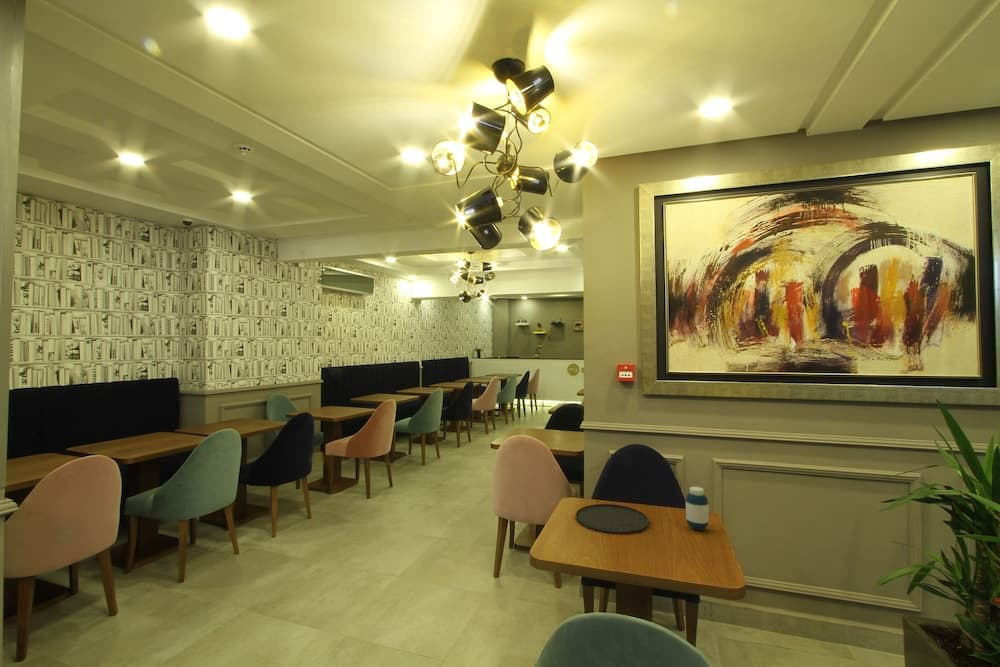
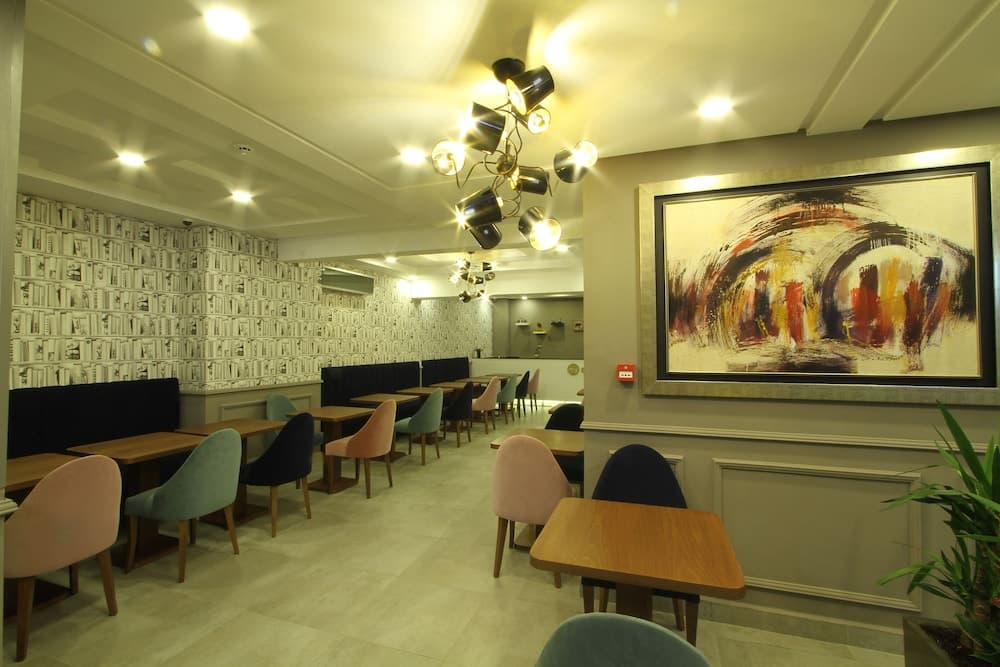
- plate (611, 518)
- medicine bottle (697, 508)
